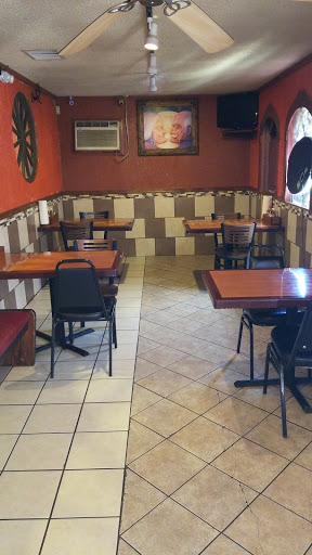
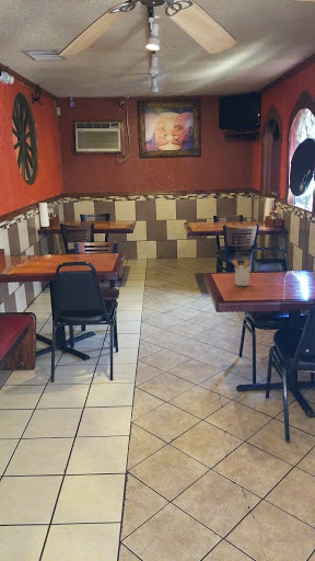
+ utensil holder (238, 272)
